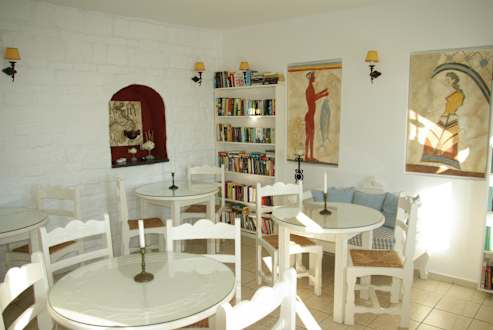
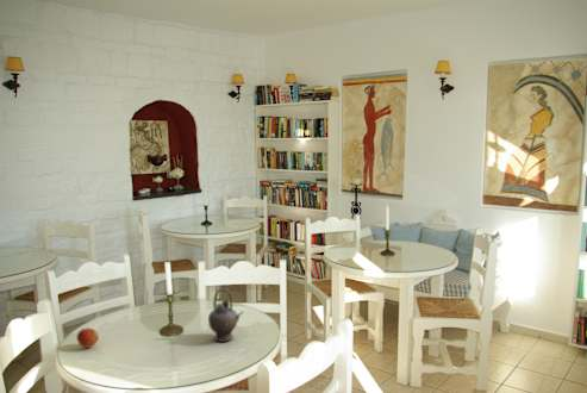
+ fruit (88, 337)
+ teapot (225, 313)
